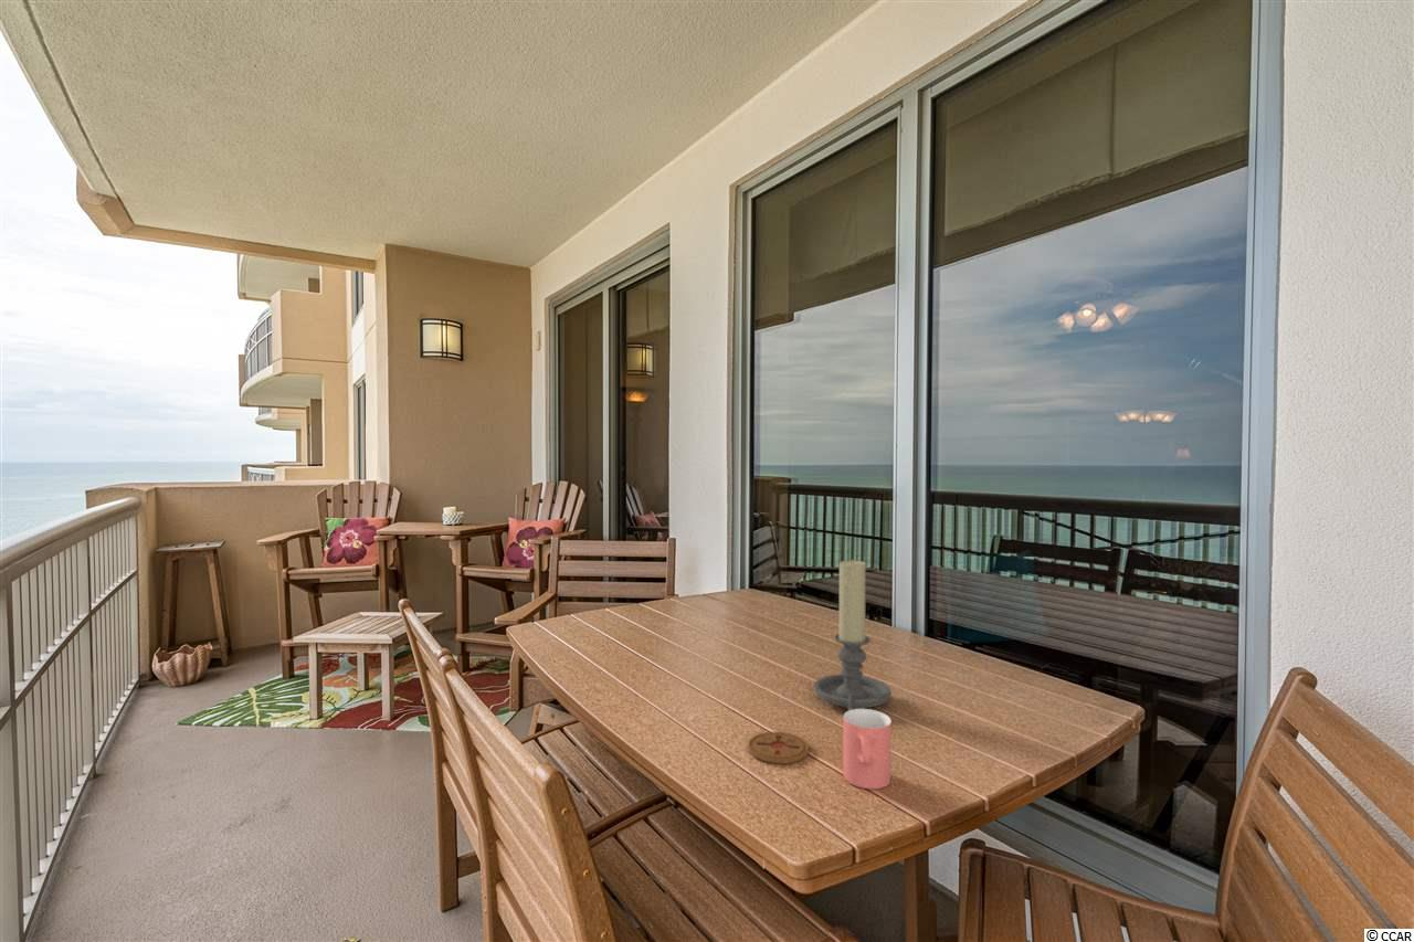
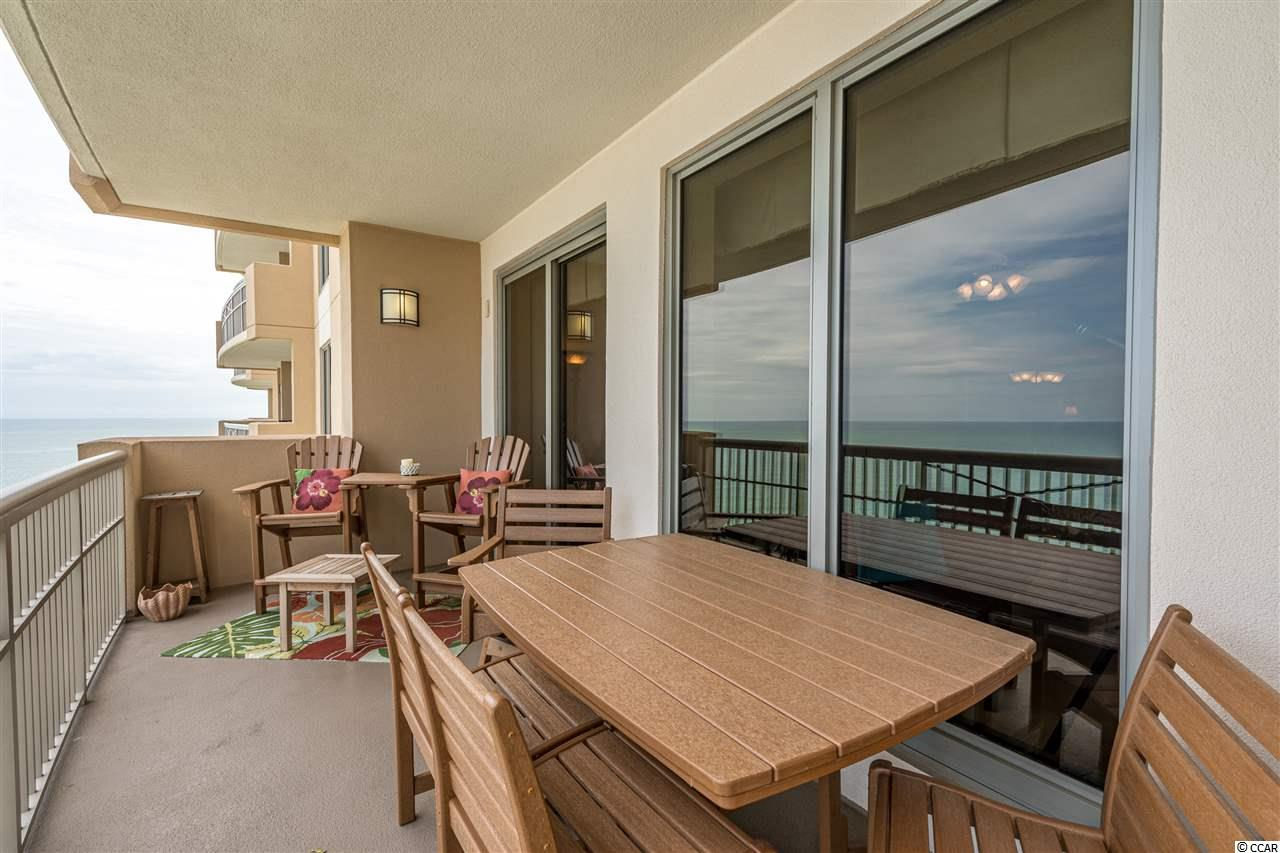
- candle holder (851, 632)
- cup (866, 752)
- coaster (778, 747)
